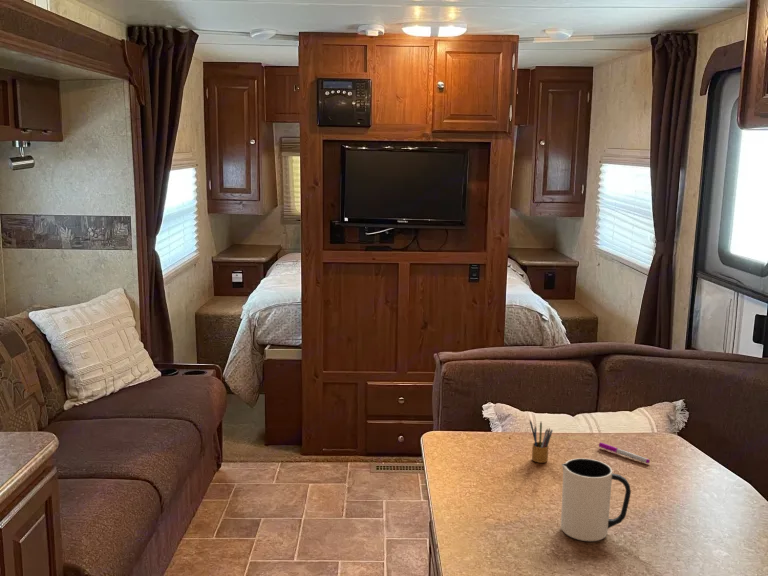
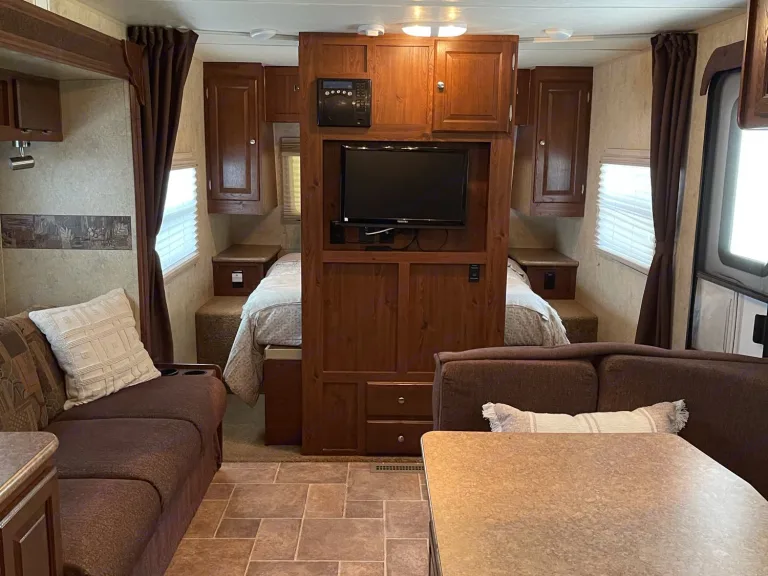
- pen (623, 452)
- pitcher (591, 500)
- pencil box (539, 440)
